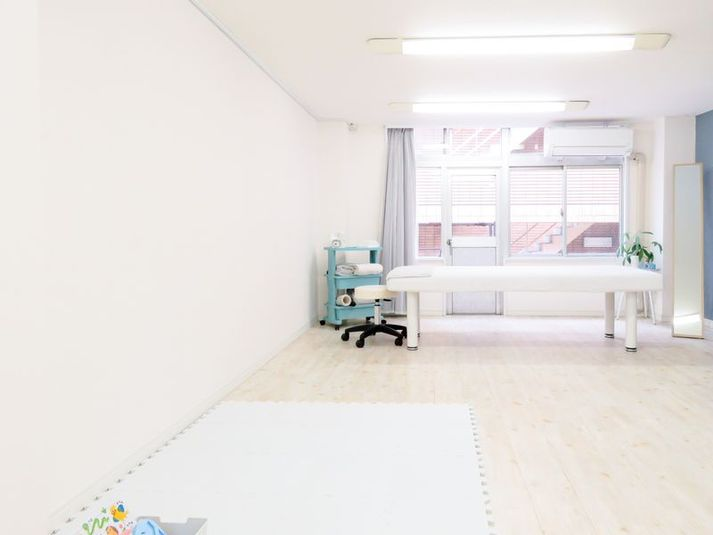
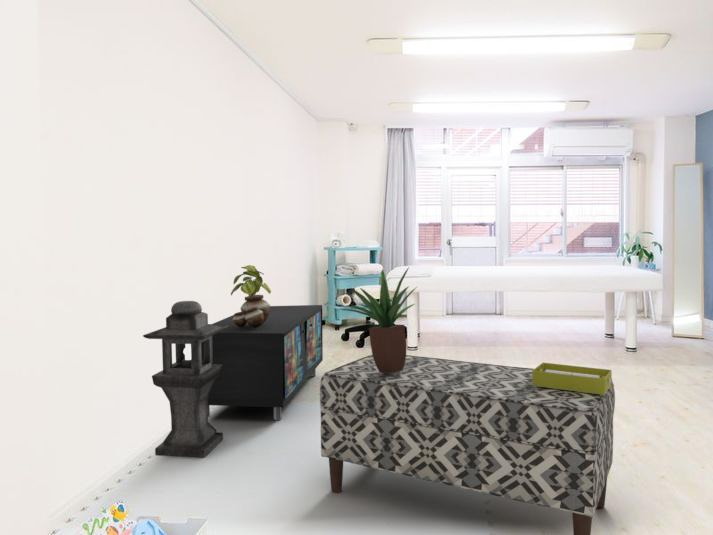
+ potted plant (390, 319)
+ tissue box (571, 378)
+ potted plant (250, 294)
+ bench (463, 437)
+ storage cabinet (268, 354)
+ lantern (188, 374)
